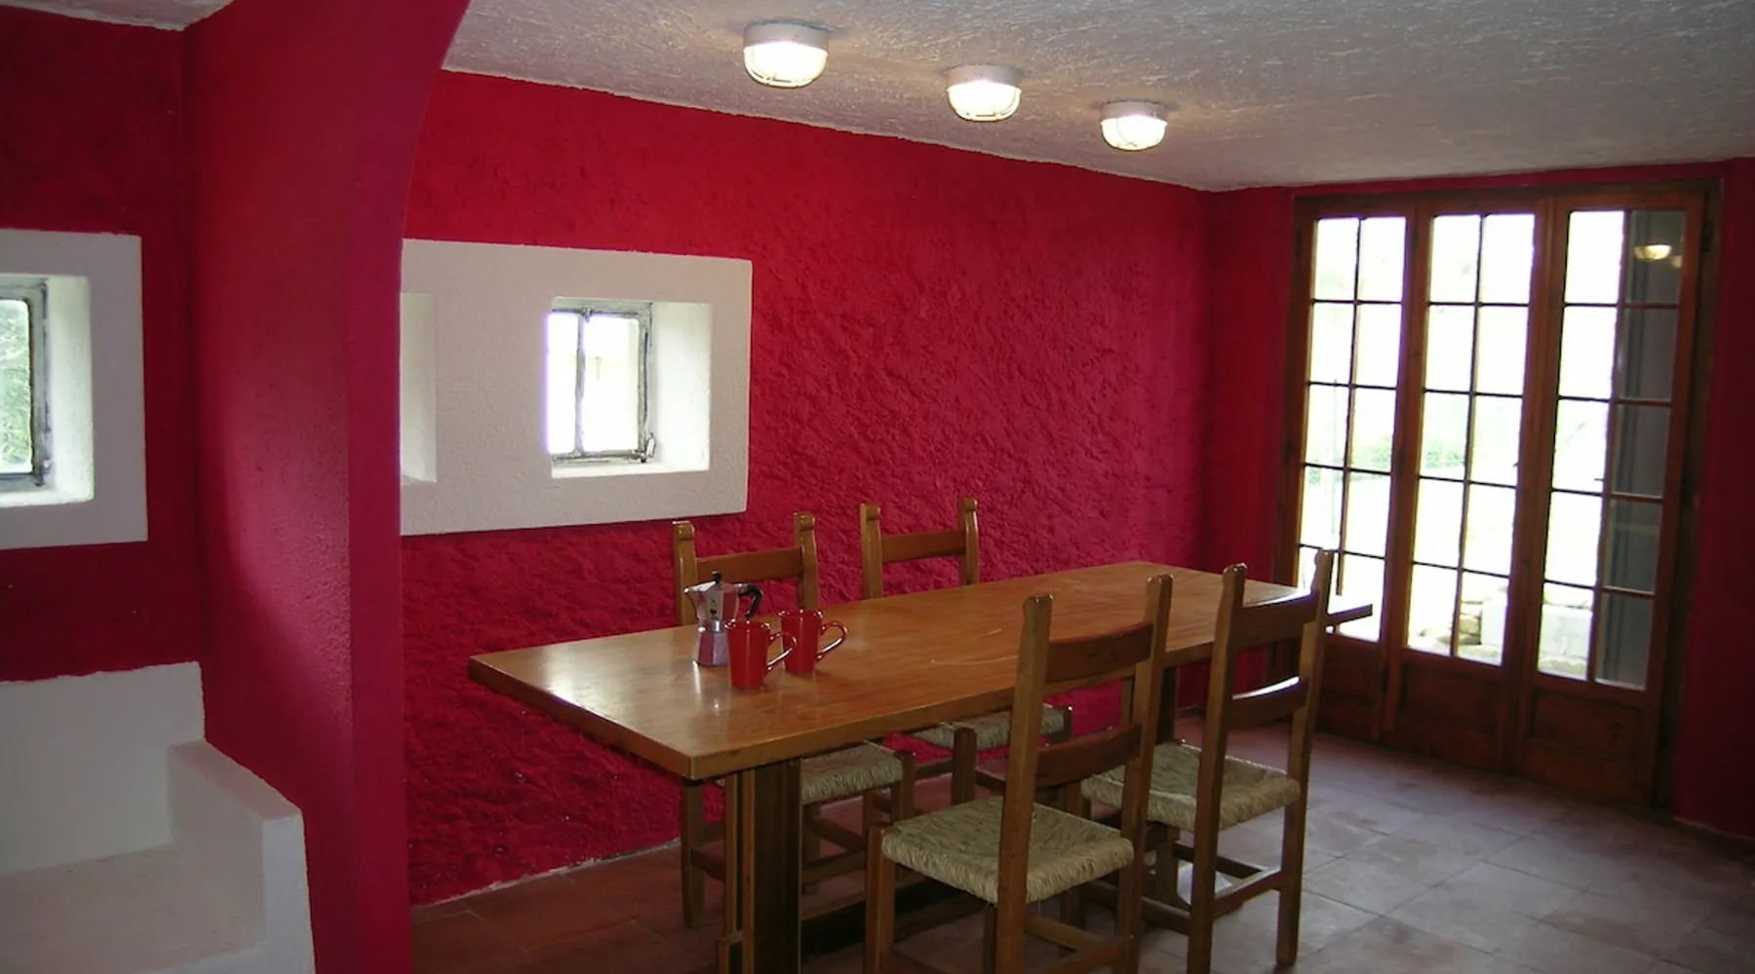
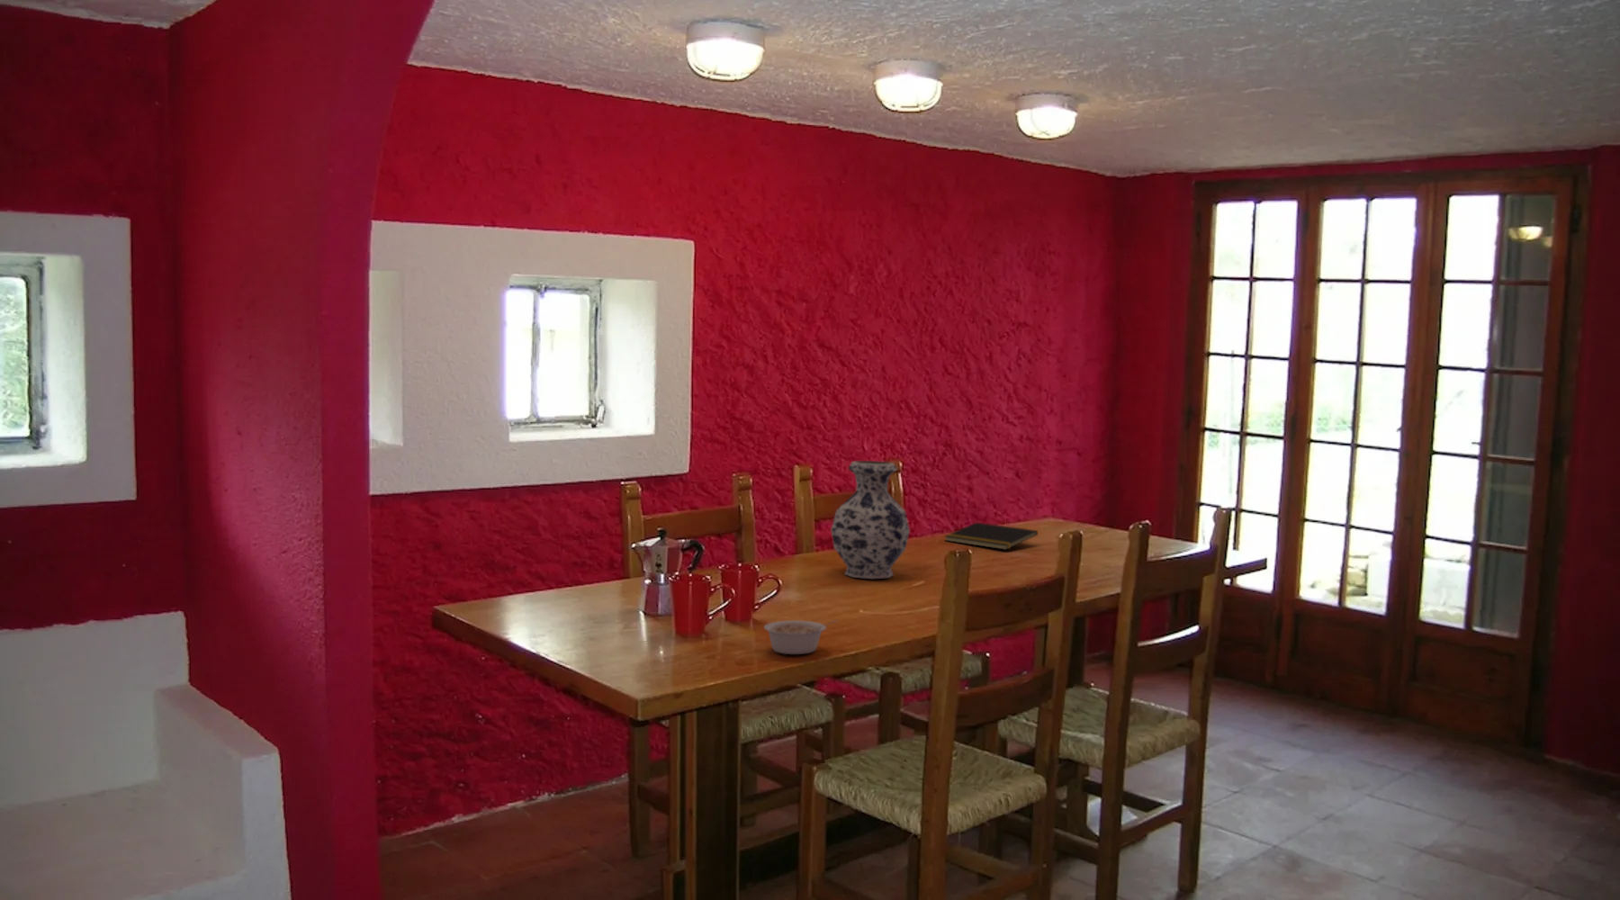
+ vase (870, 519)
+ notepad (990, 535)
+ legume (797, 635)
